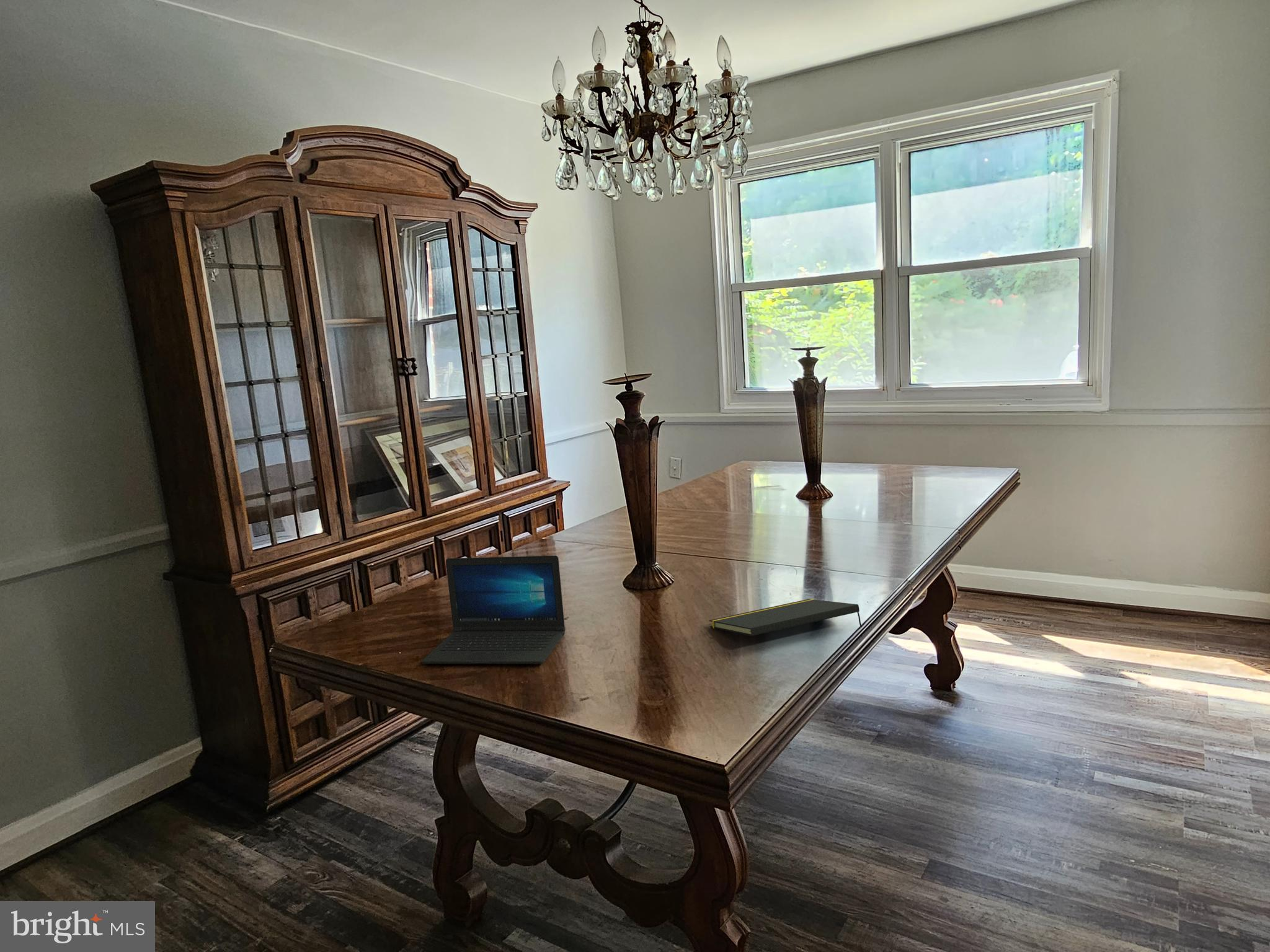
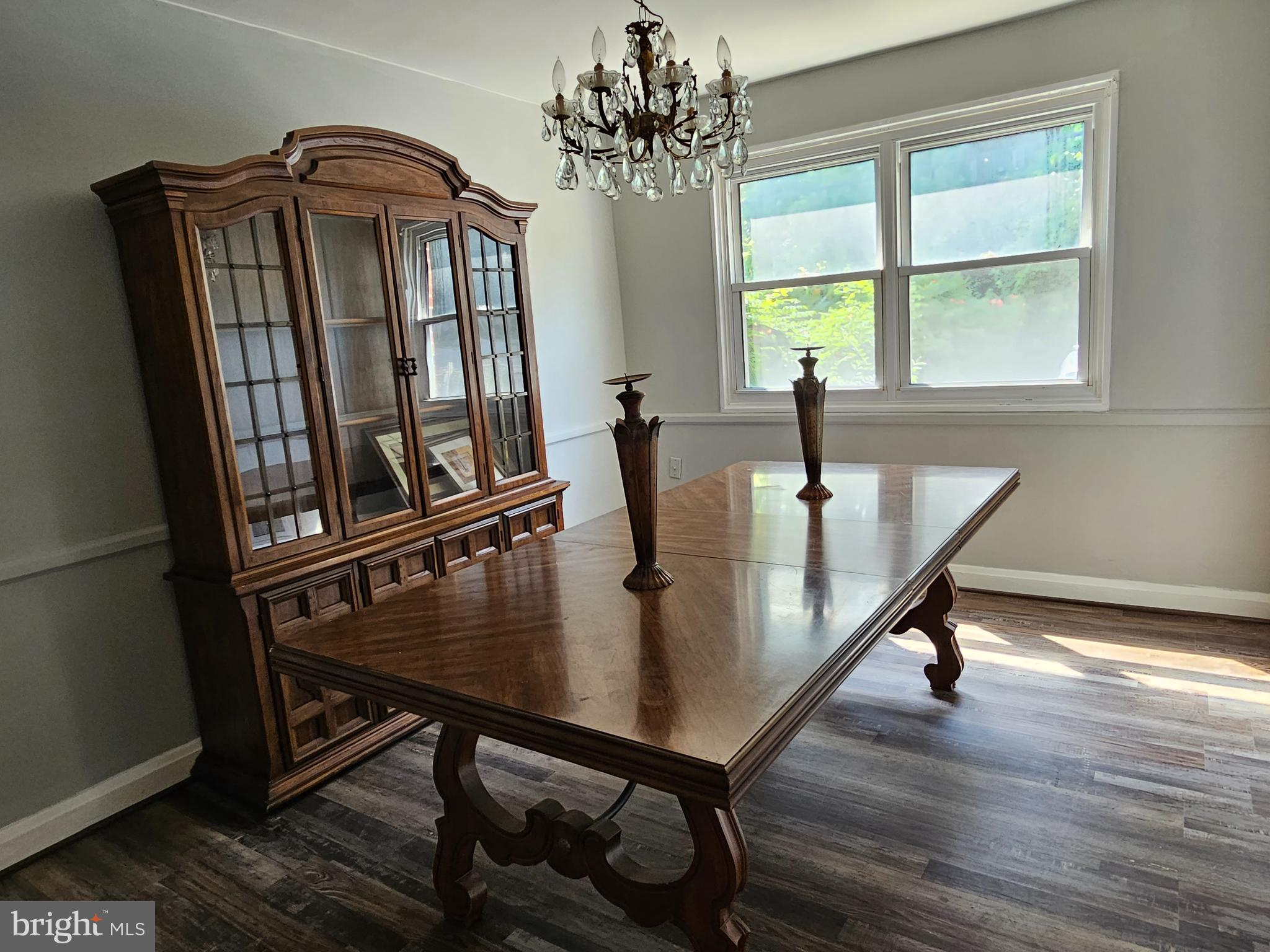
- laptop (492, 608)
- notepad (782, 616)
